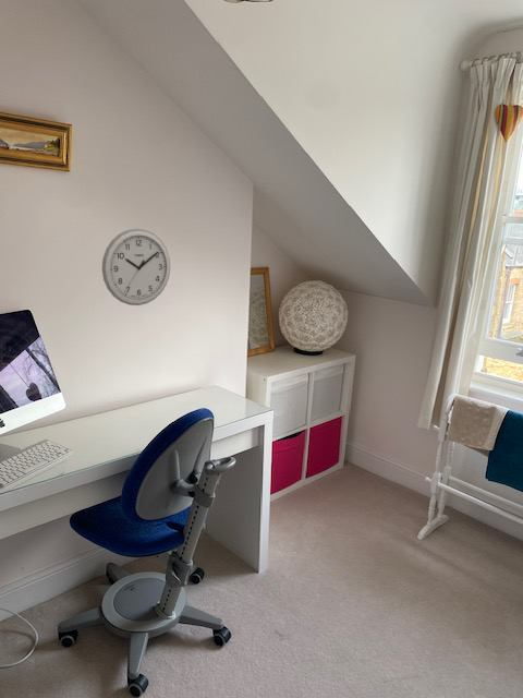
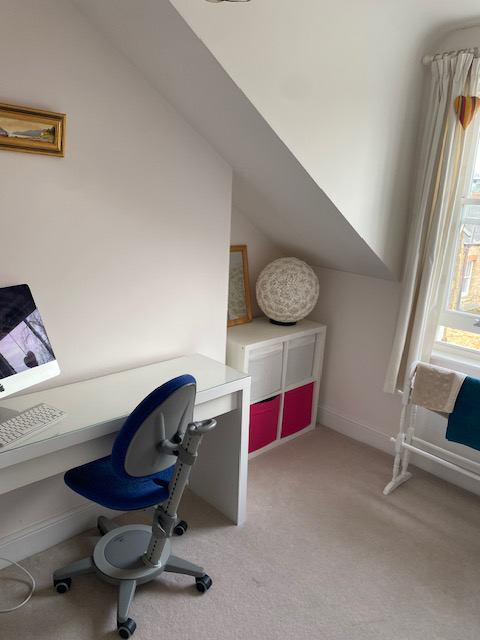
- wall clock (138, 267)
